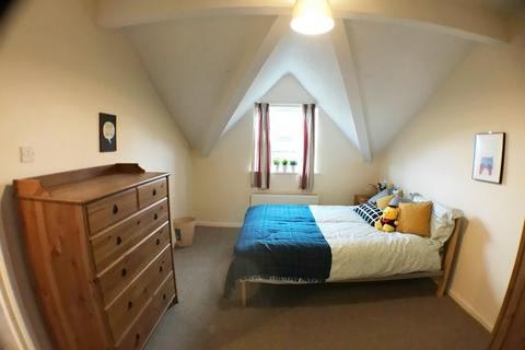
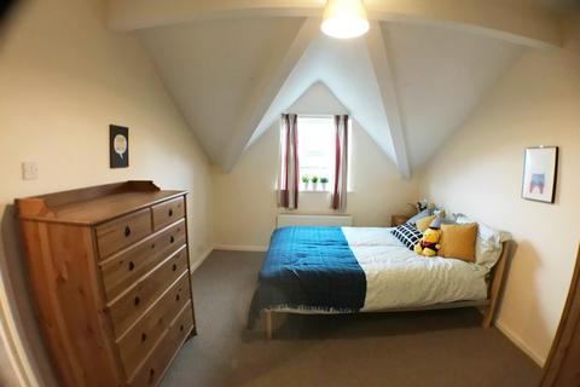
- trash can (184, 232)
